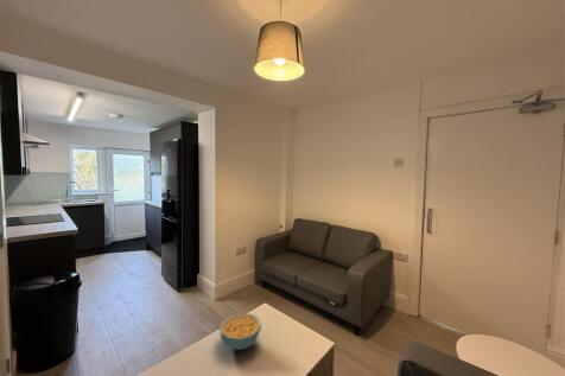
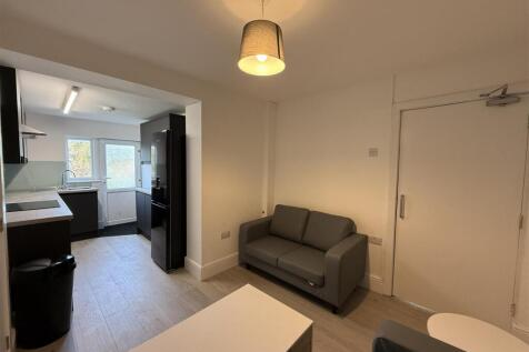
- cereal bowl (240, 334)
